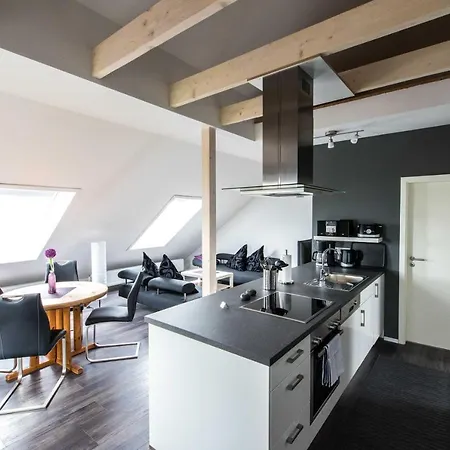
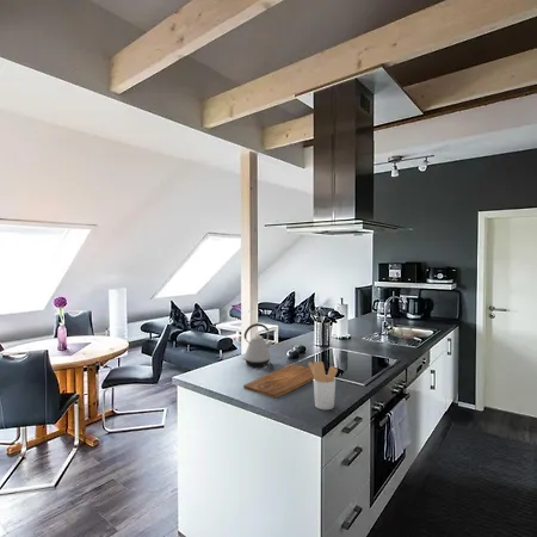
+ cutting board (285, 378)
+ kettle (258, 344)
+ utensil holder (321, 383)
